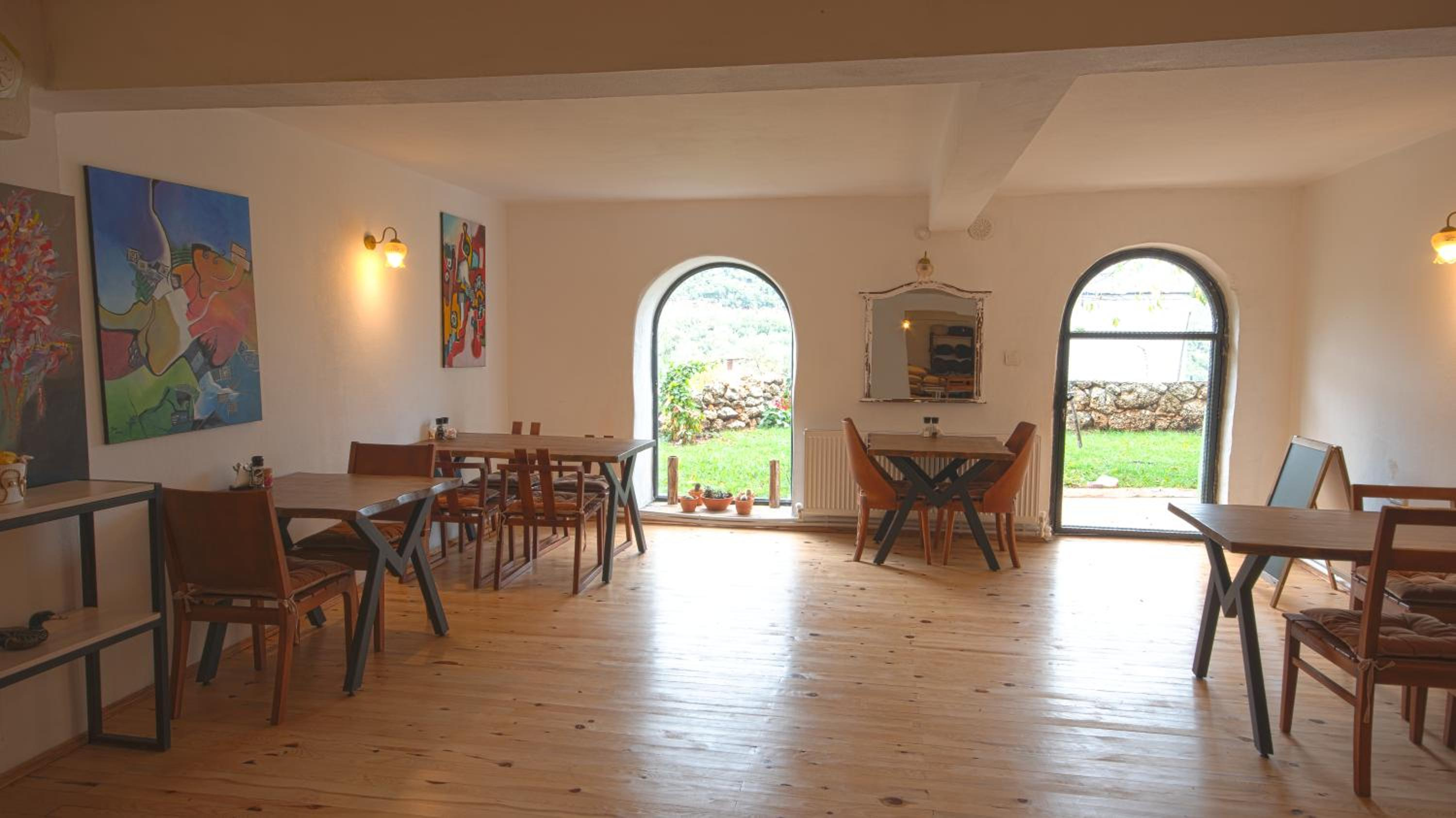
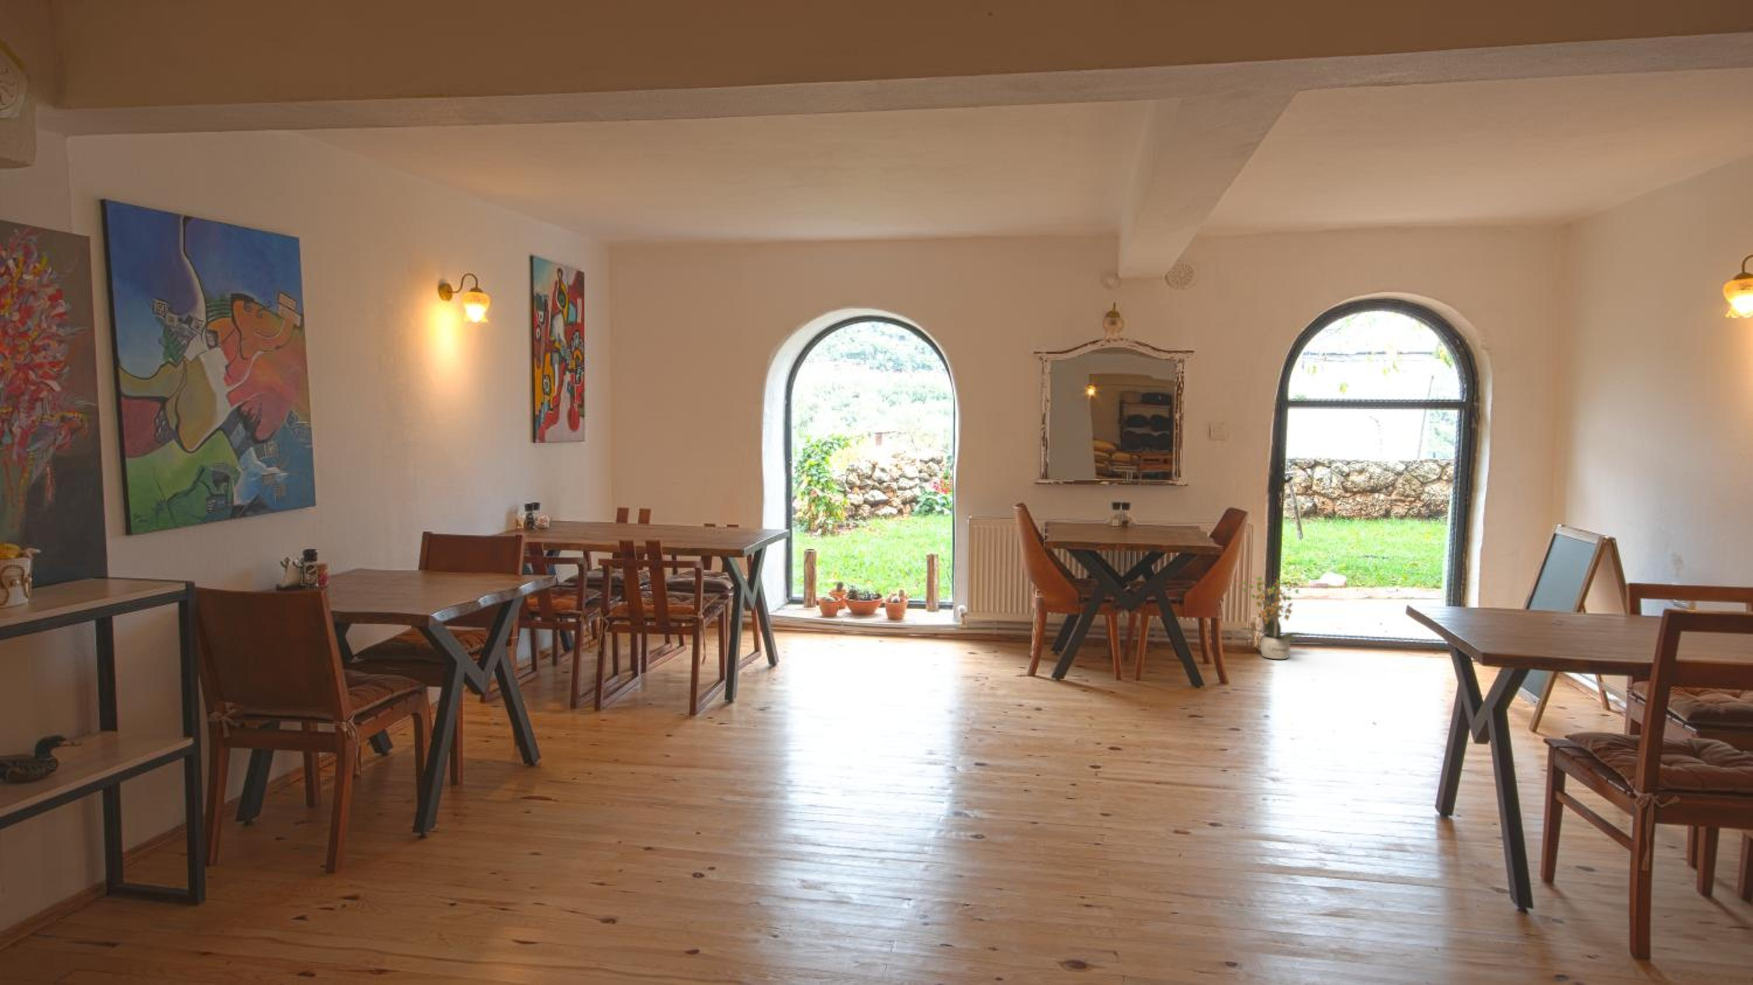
+ potted plant (1271, 617)
